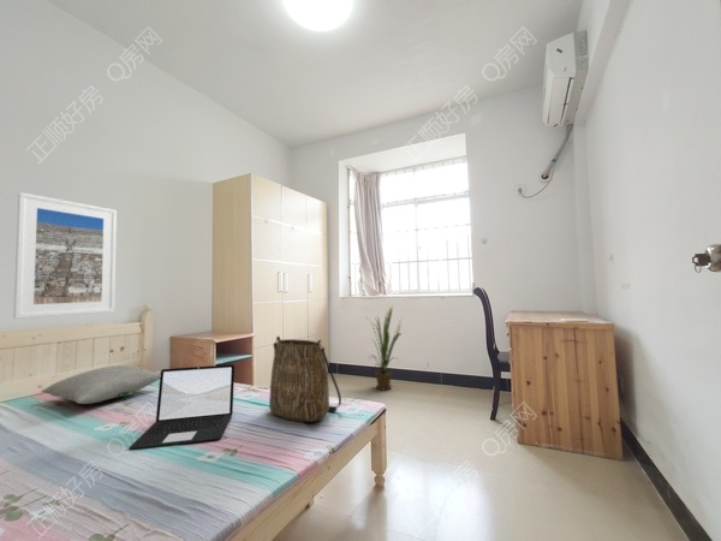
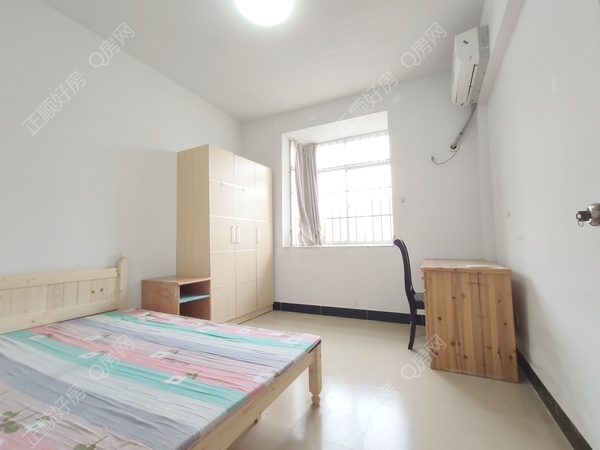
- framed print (71, 257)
- laptop (187, 402)
- tote bag (300, 375)
- pillow (105, 382)
- house plant (382, 346)
